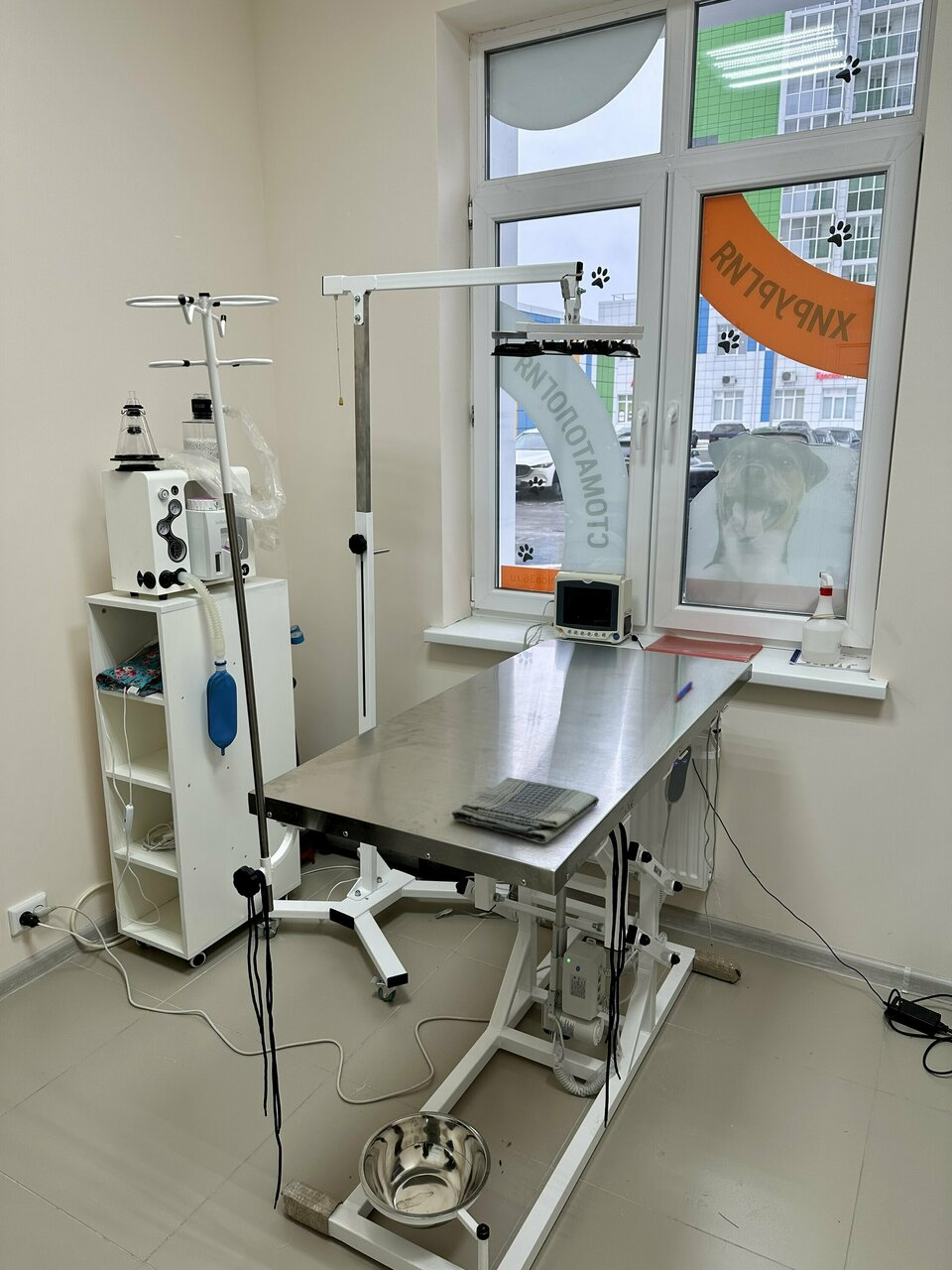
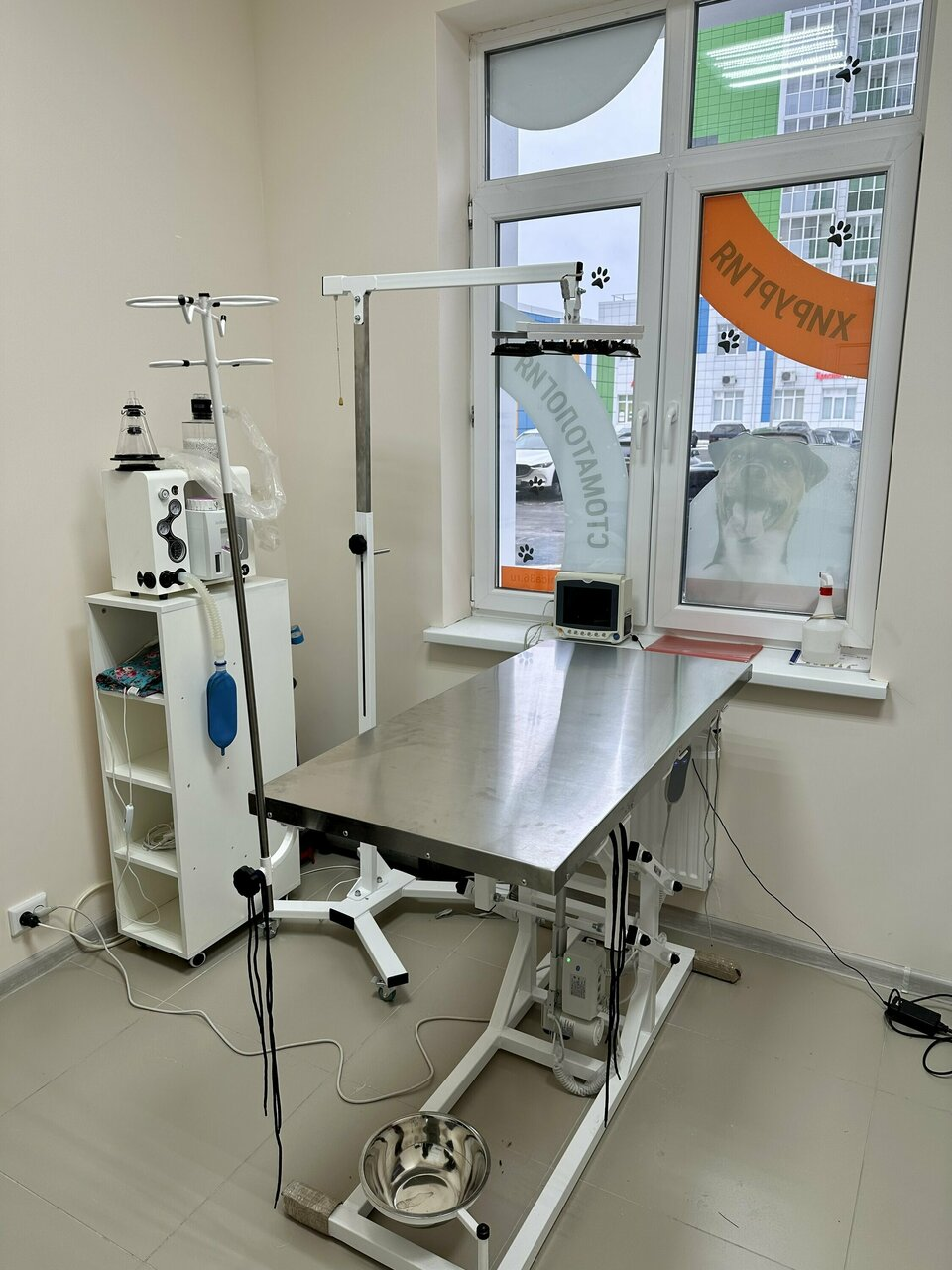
- pen (683, 690)
- dish towel (526, 805)
